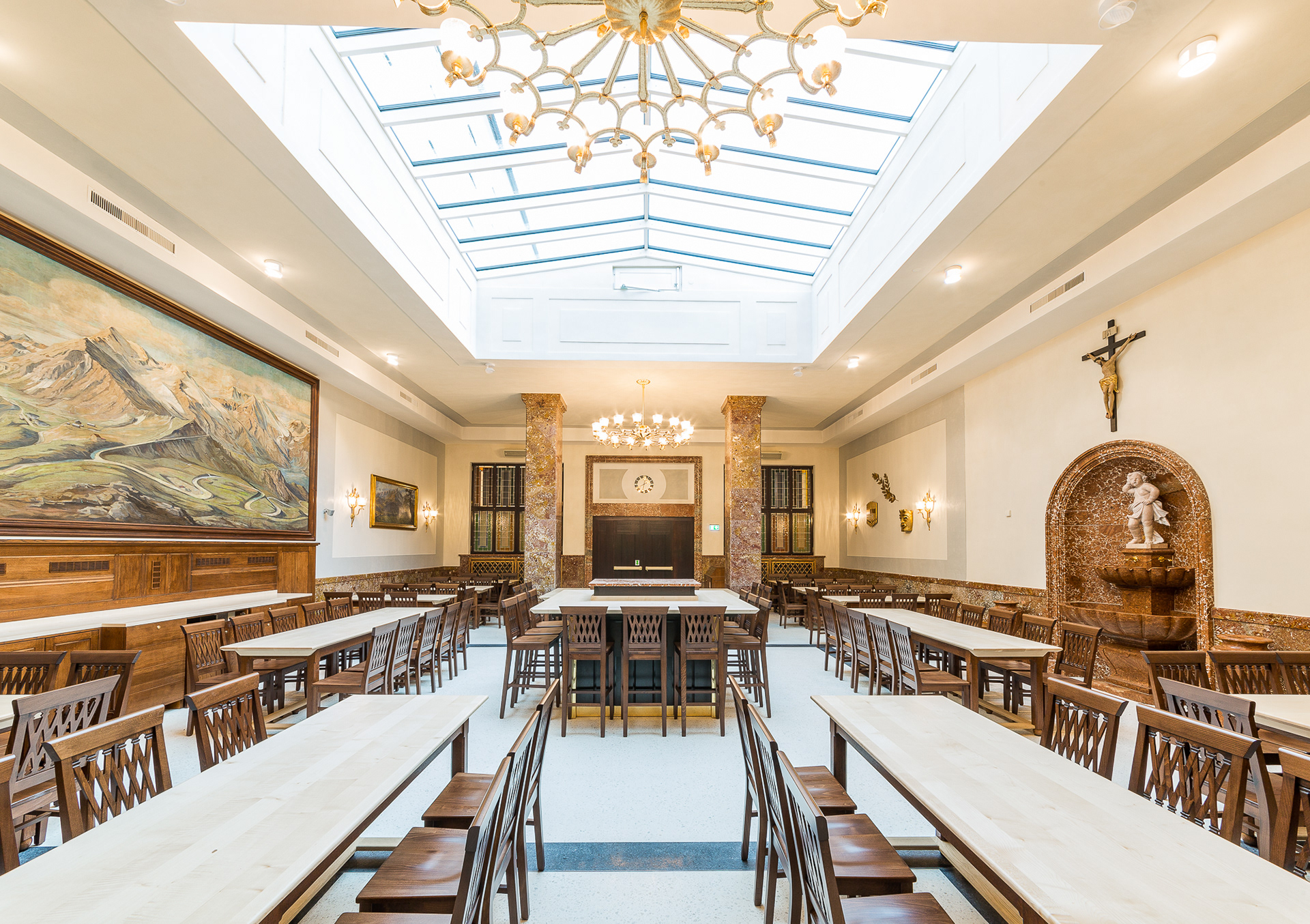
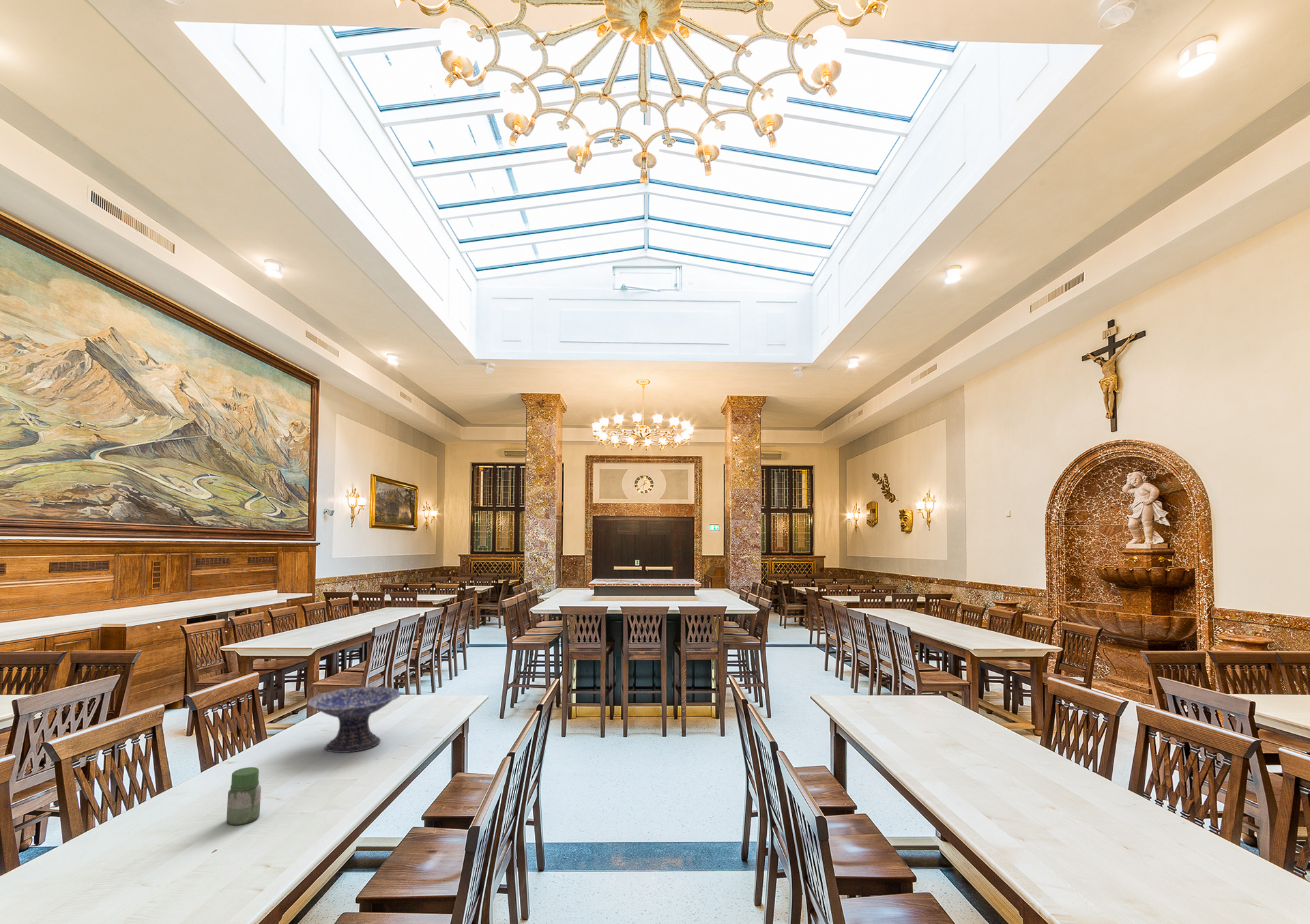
+ jar (244, 794)
+ decorative bowl (353, 720)
